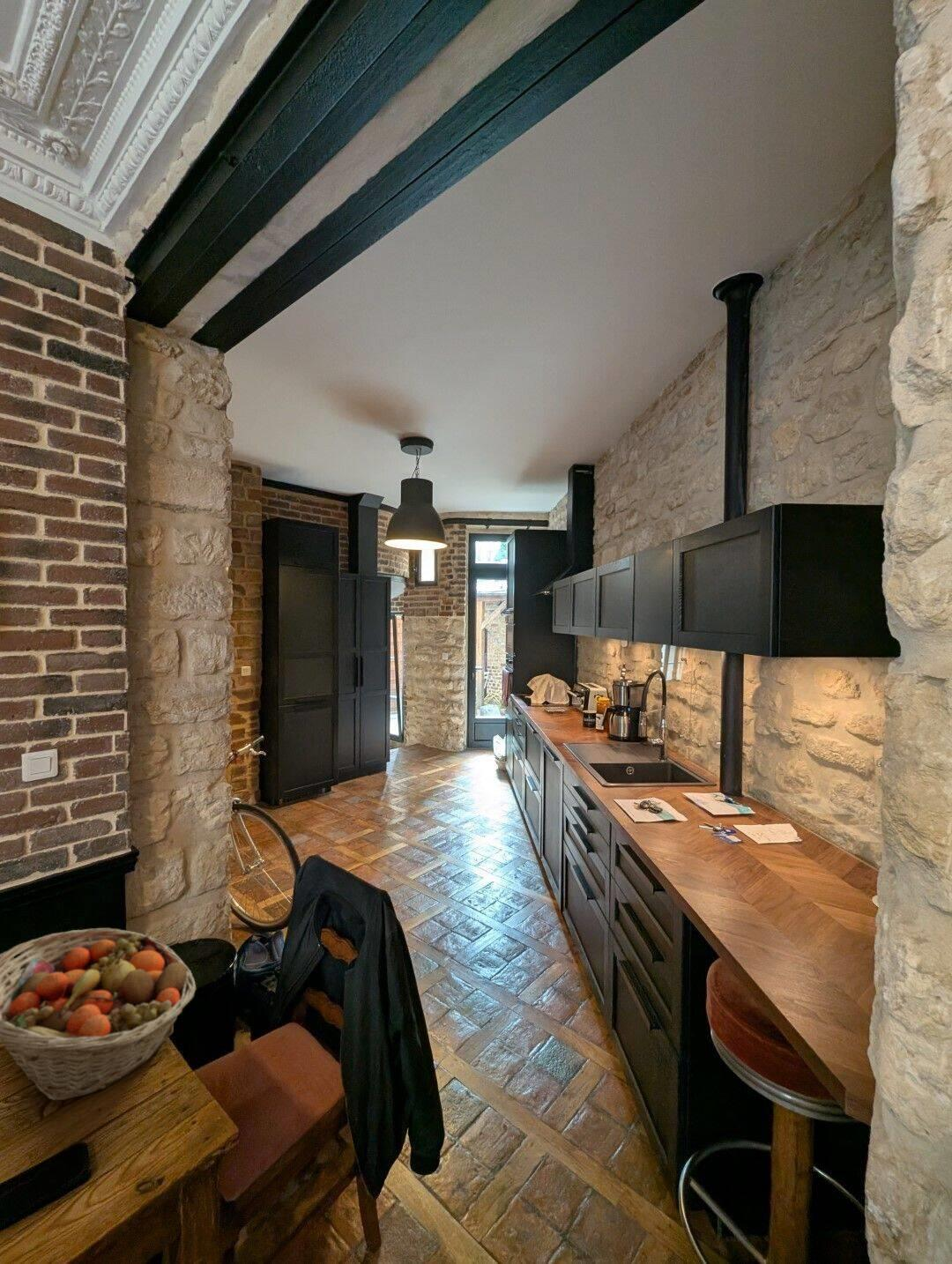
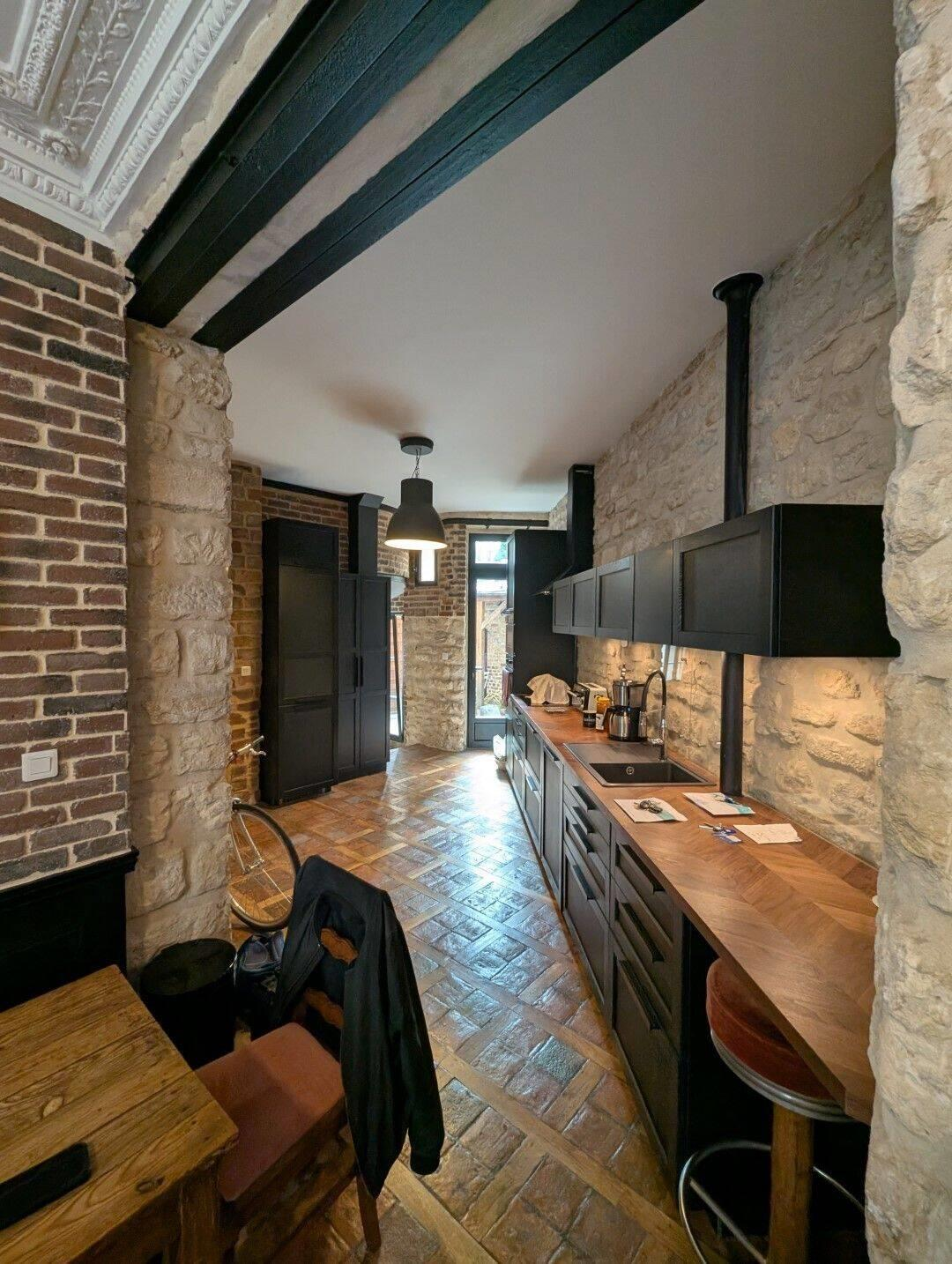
- fruit basket (93, 995)
